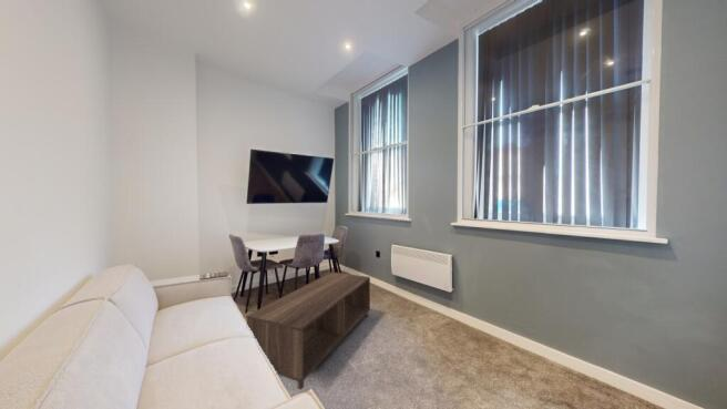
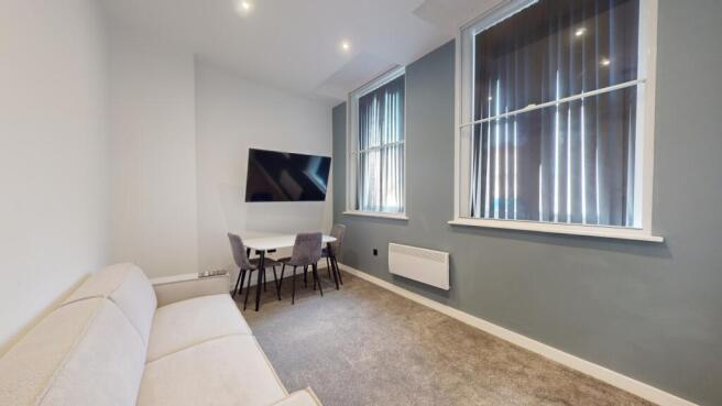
- coffee table (320, 315)
